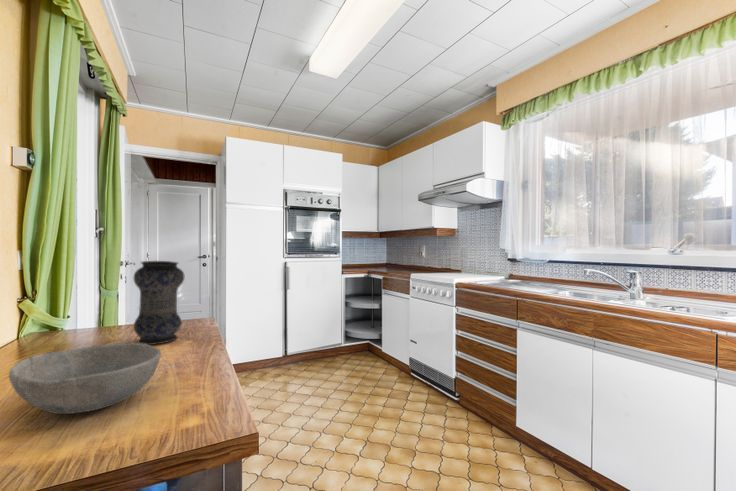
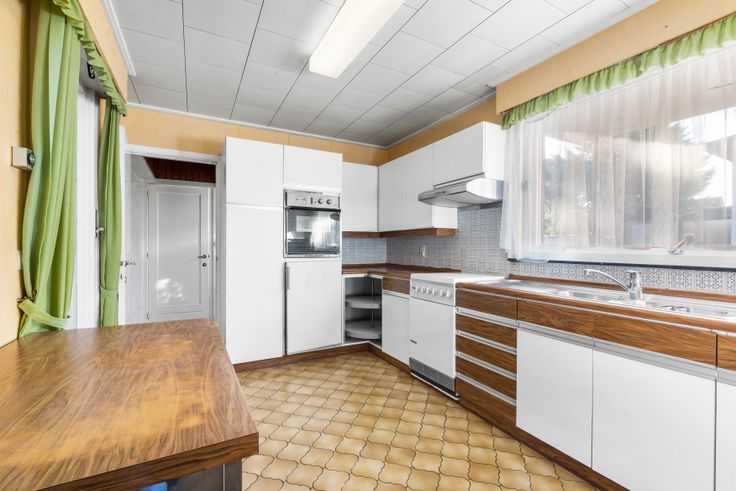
- vase (159, 300)
- bowl (91, 379)
